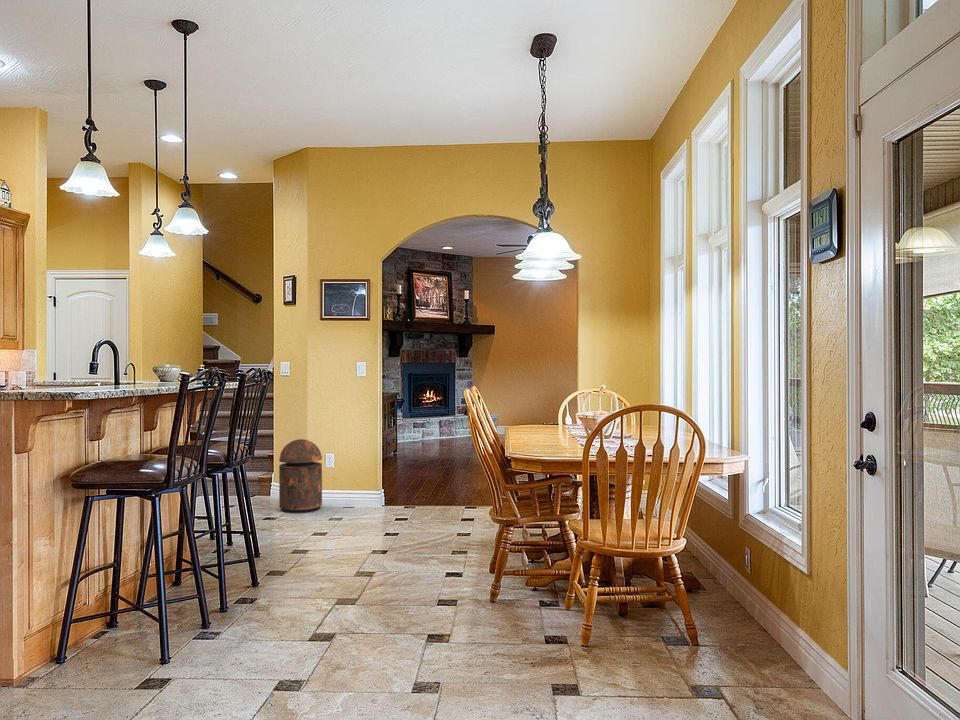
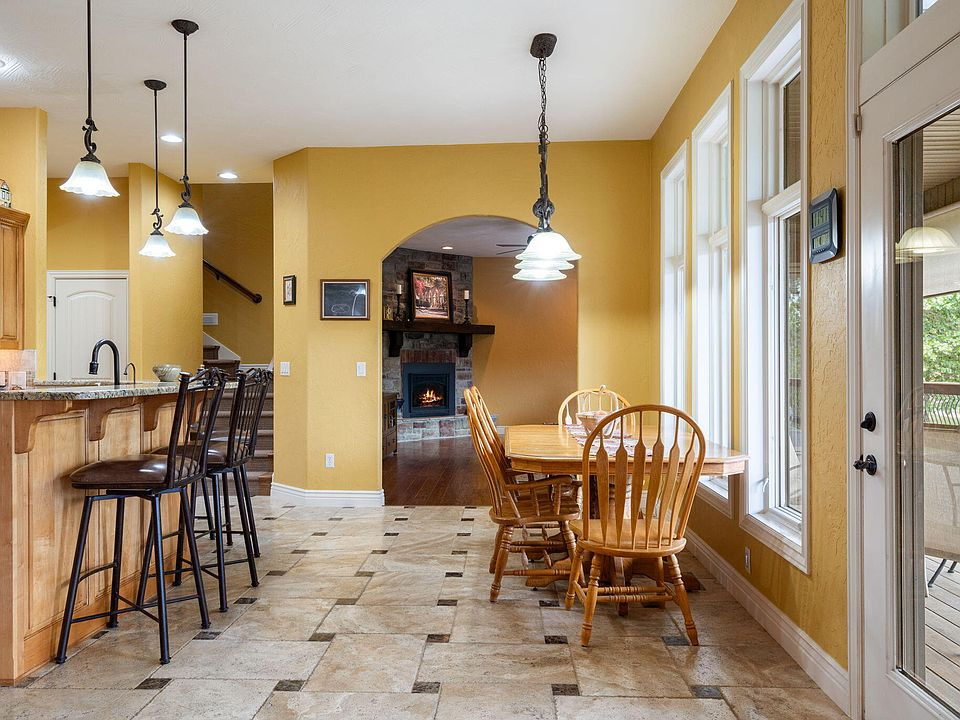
- trash can (300, 474)
